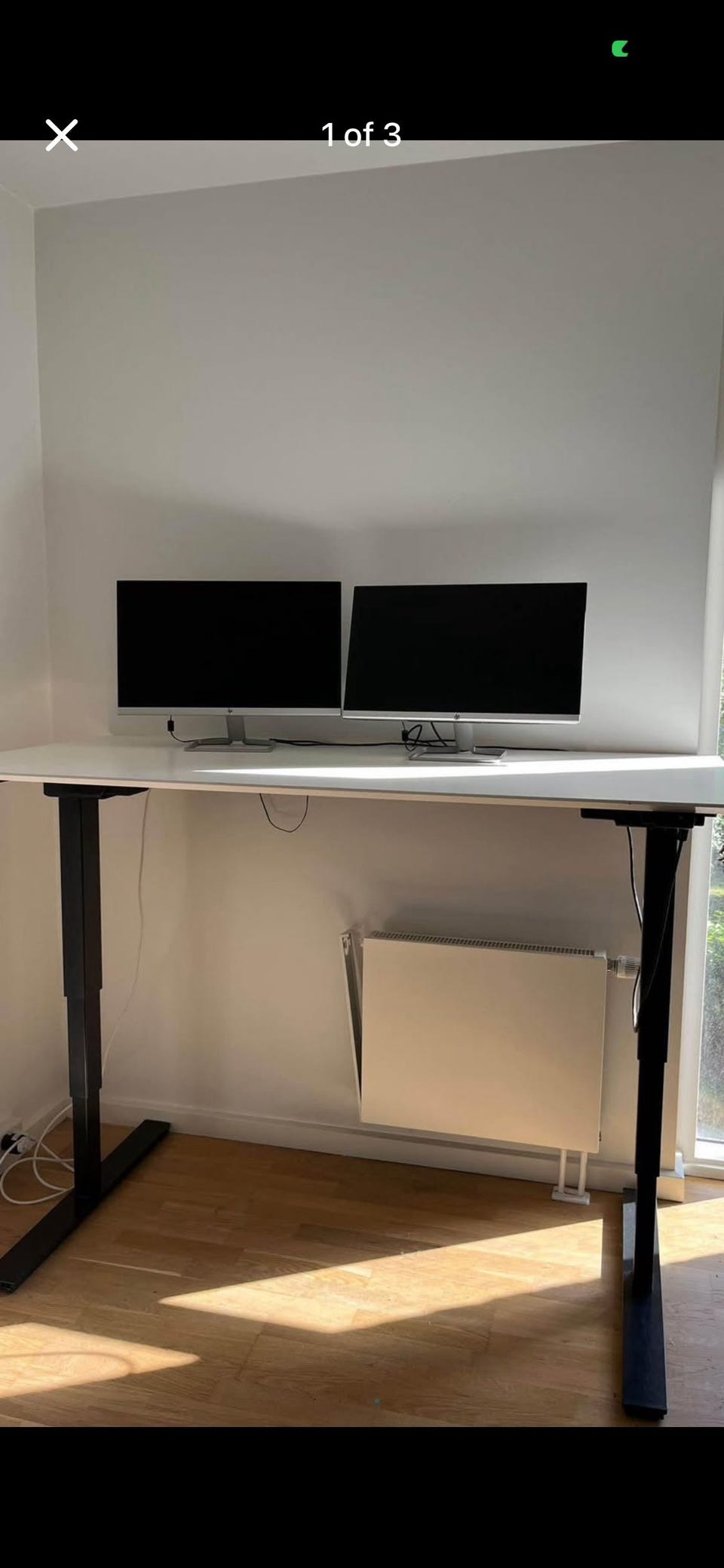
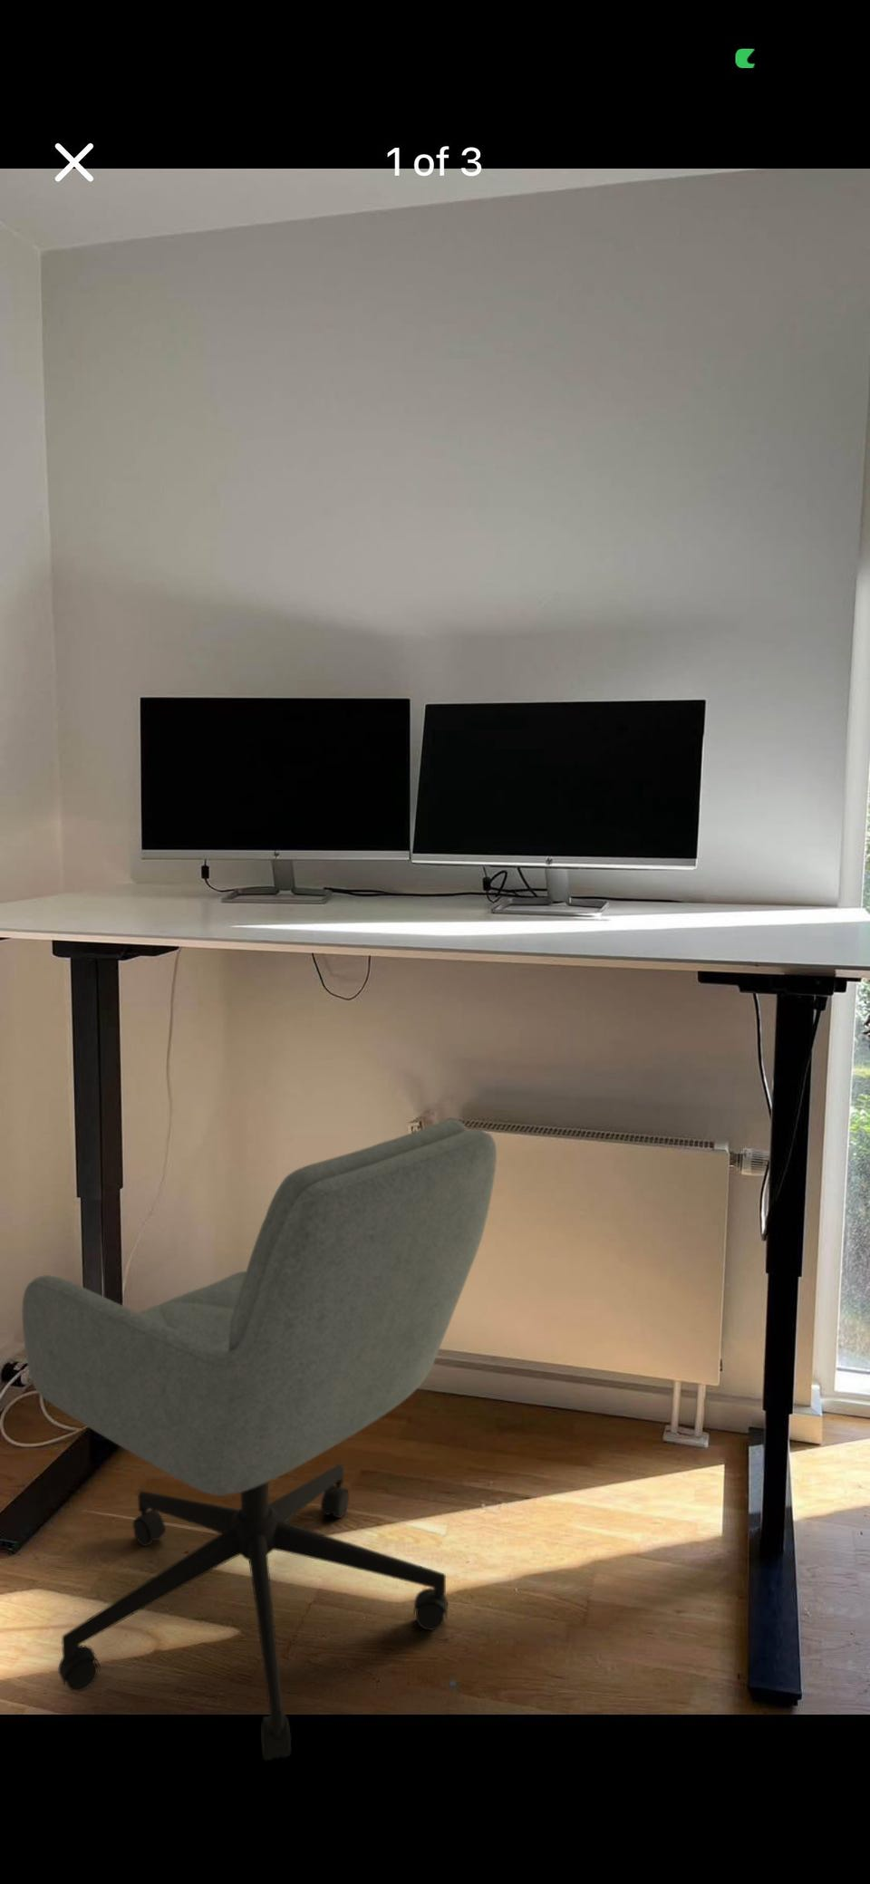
+ office chair (260, 1370)
